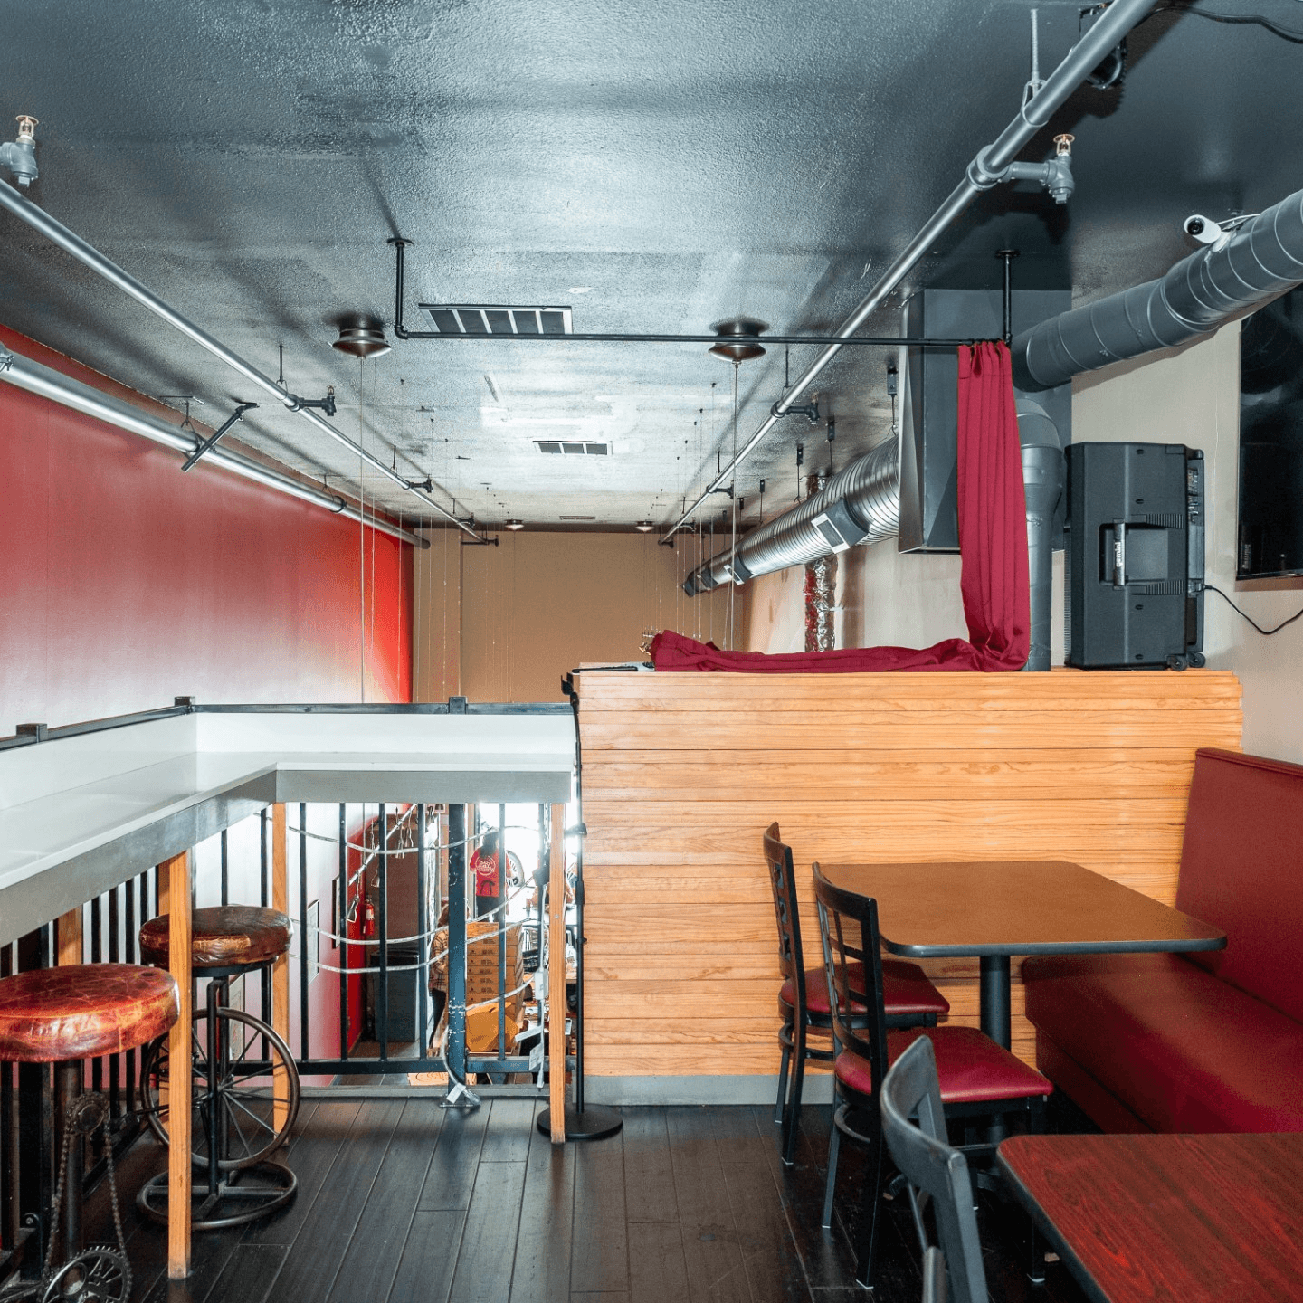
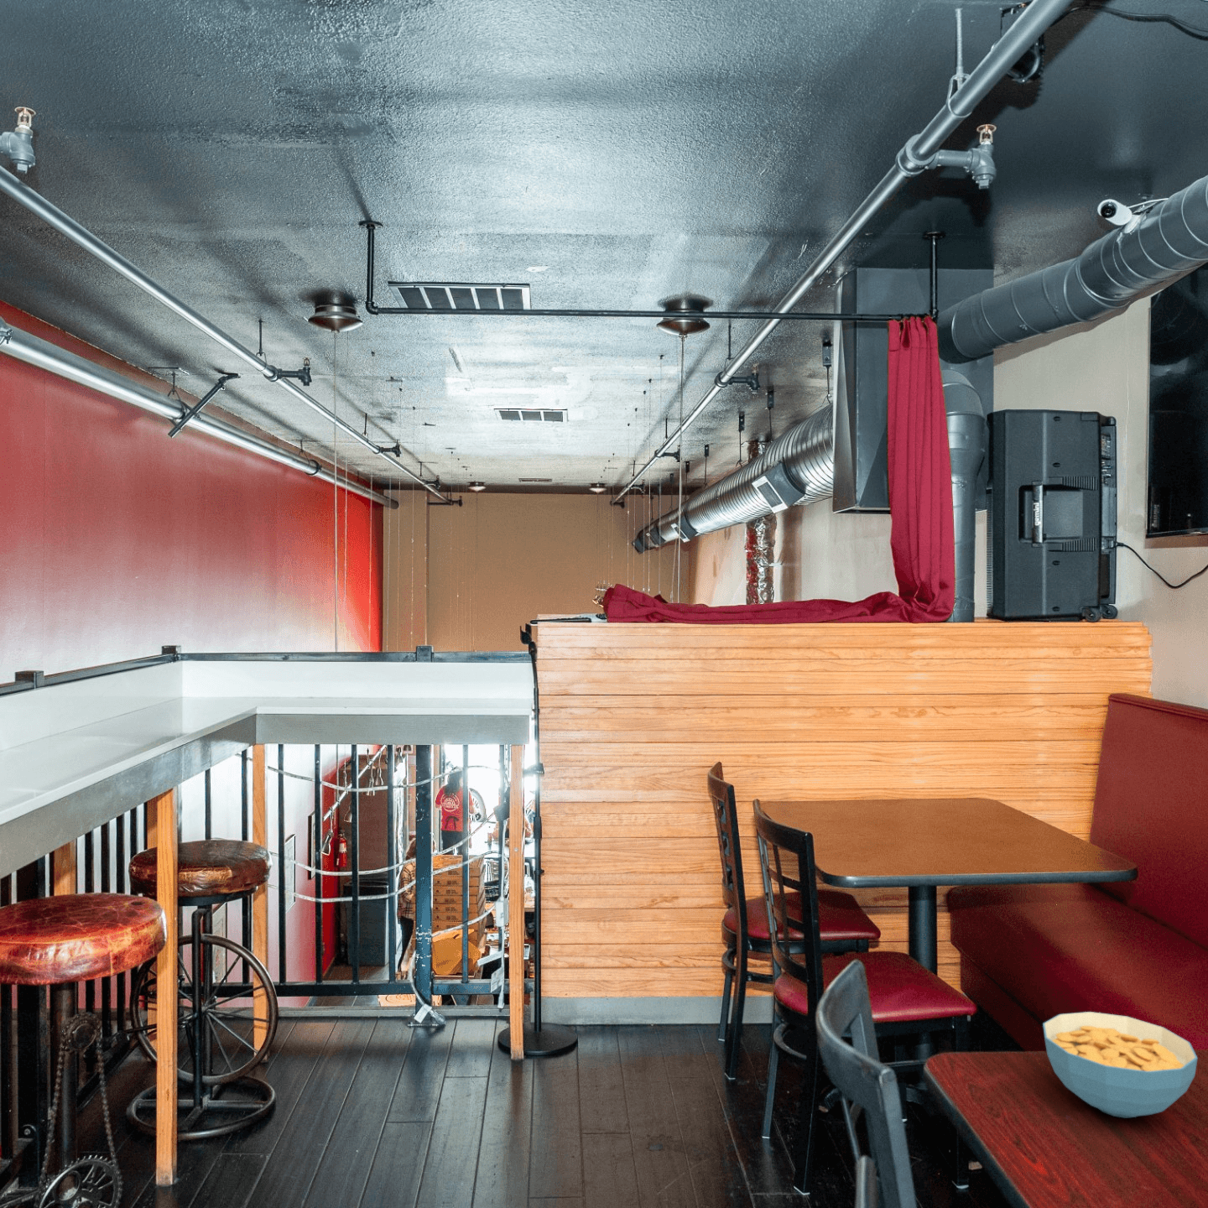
+ cereal bowl (1116, 1073)
